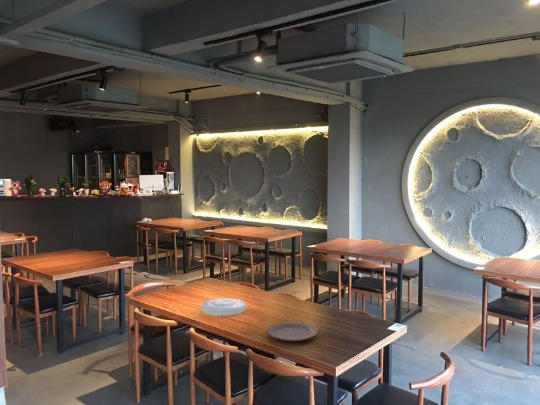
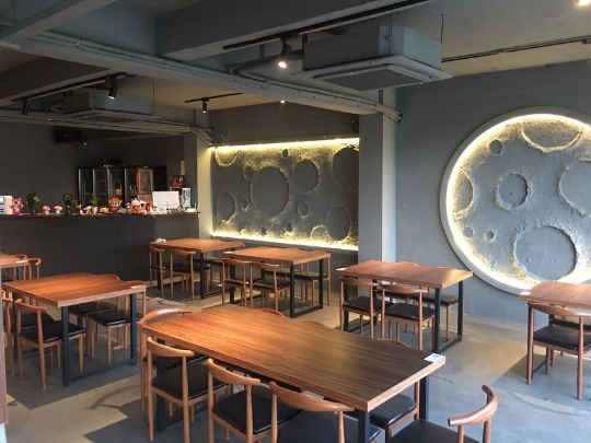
- plate (292, 332)
- plate (223, 305)
